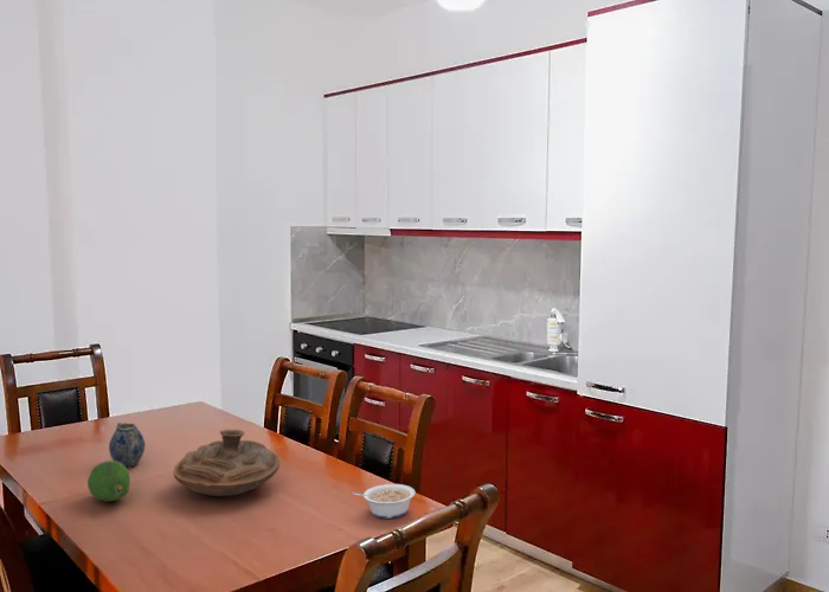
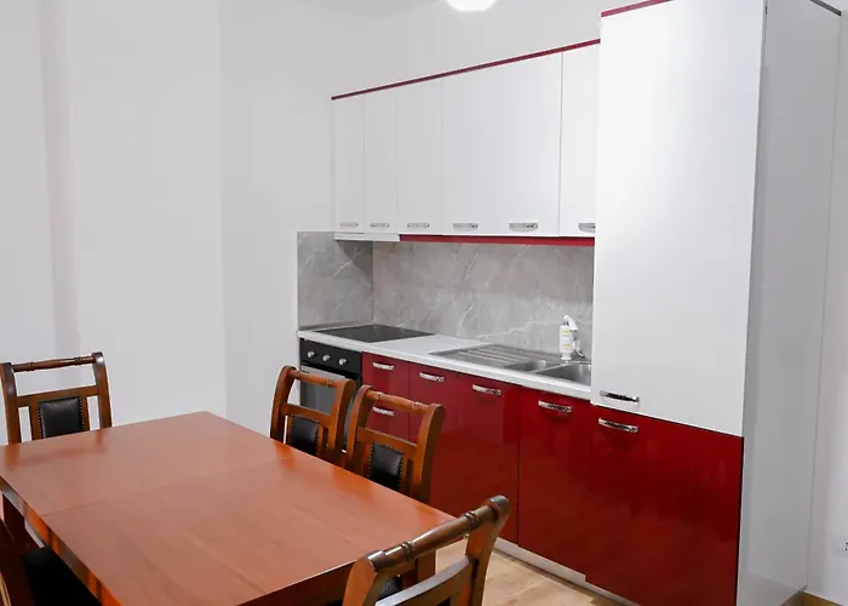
- legume (387, 501)
- decorative bowl (227, 459)
- teapot (127, 443)
- fruit (109, 482)
